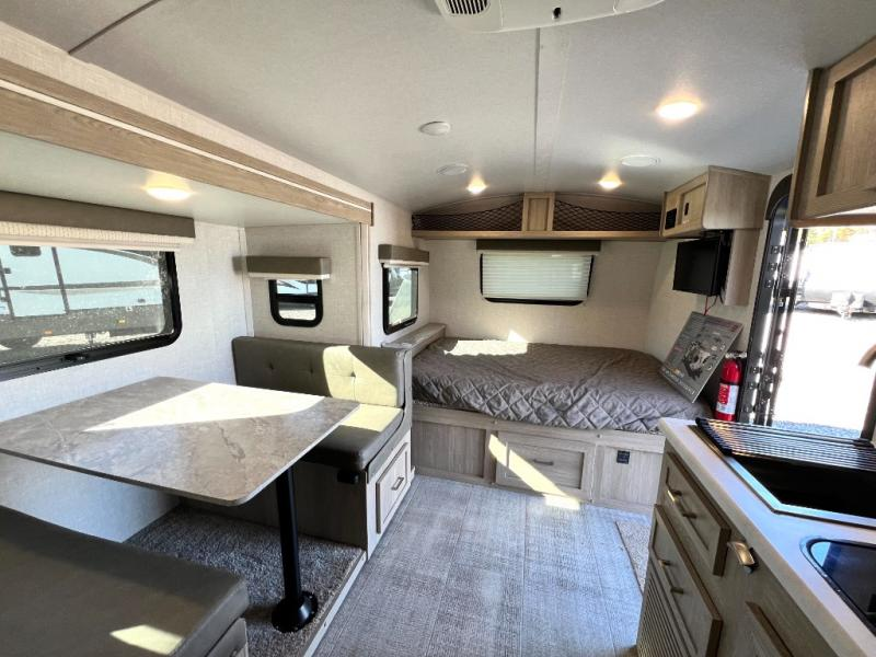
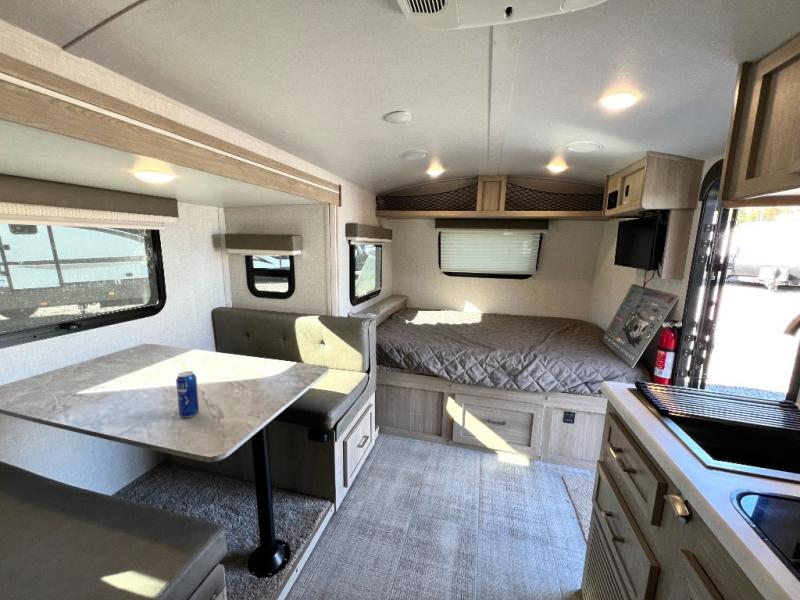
+ beverage can (187, 394)
